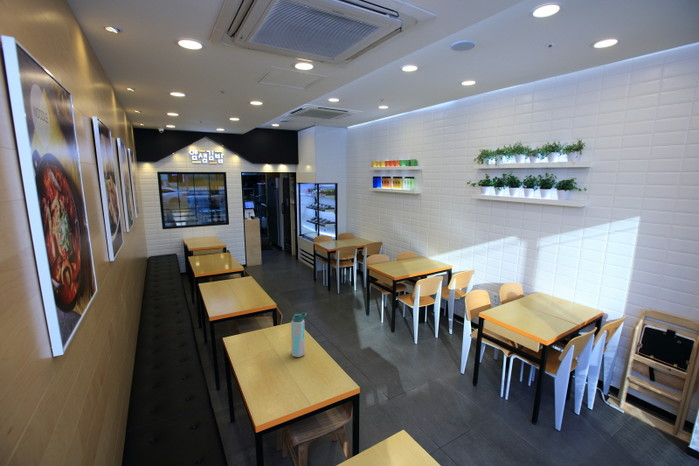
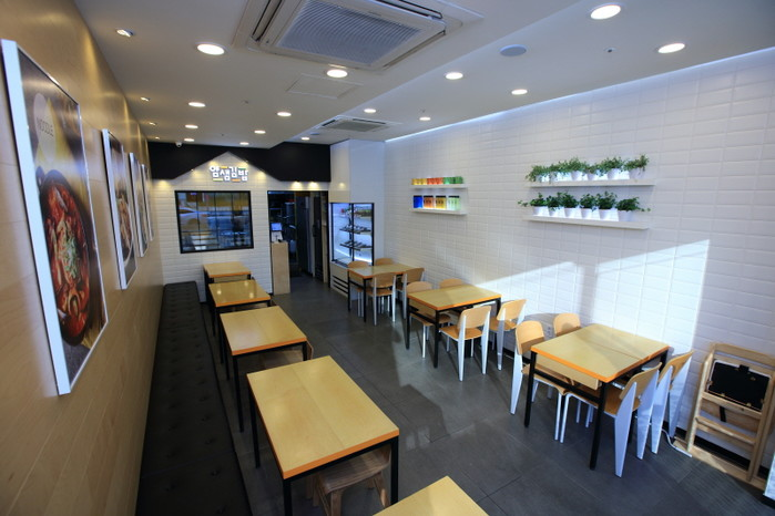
- water bottle (299, 334)
